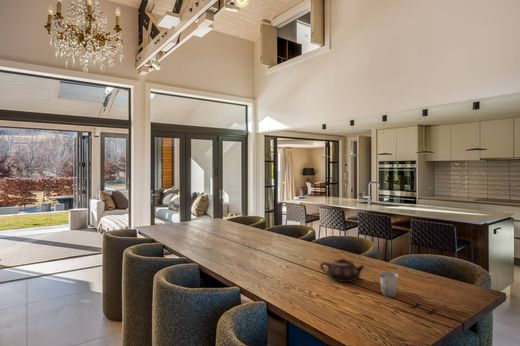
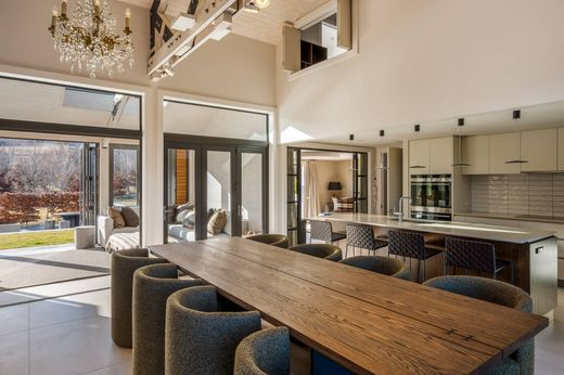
- cup (387, 285)
- teapot (342, 268)
